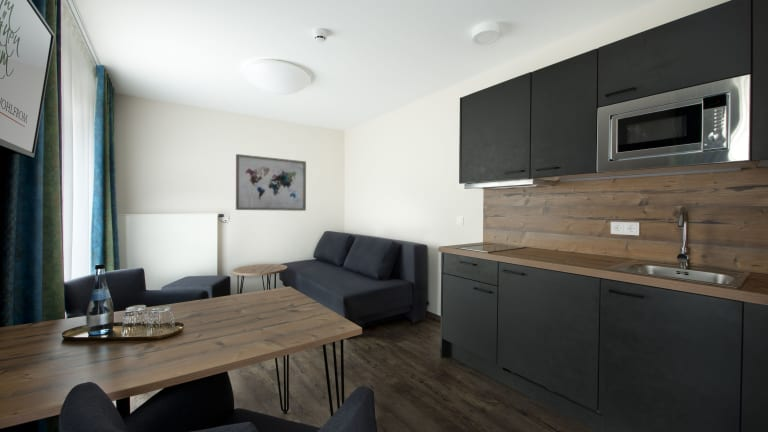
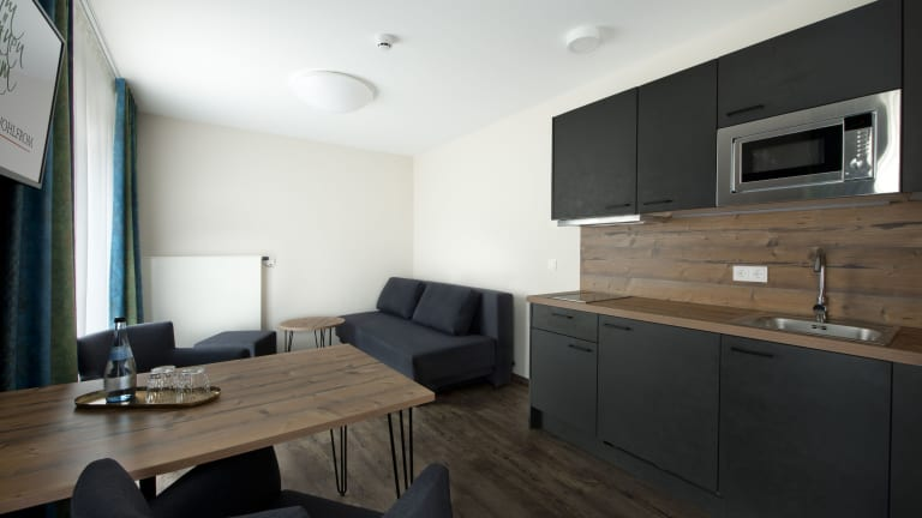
- wall art (273, 184)
